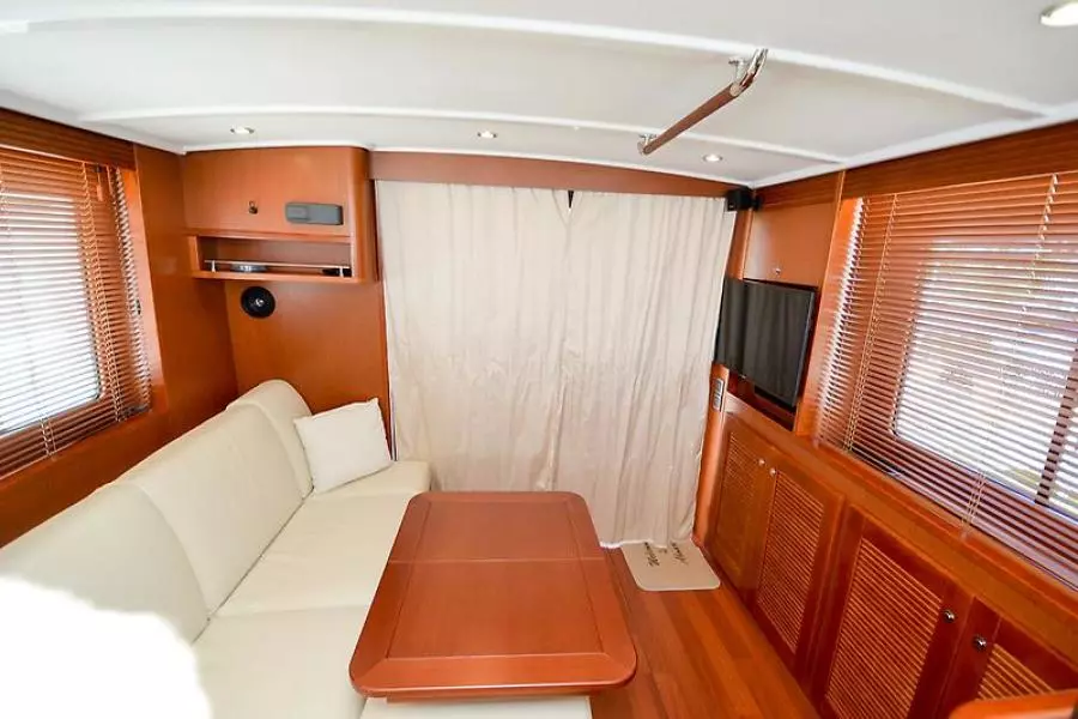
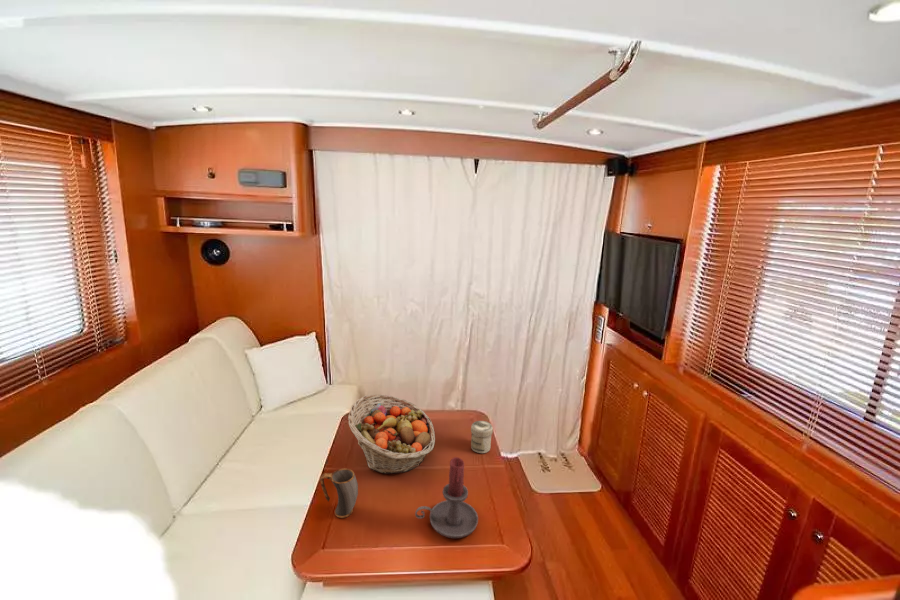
+ candle holder (448, 491)
+ mug (339, 493)
+ fruit basket (392, 430)
+ jar (481, 436)
